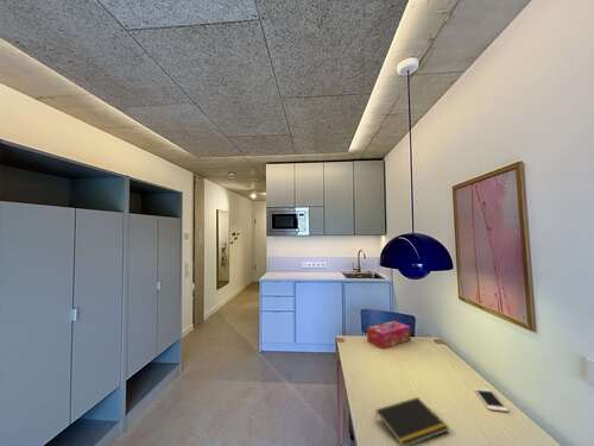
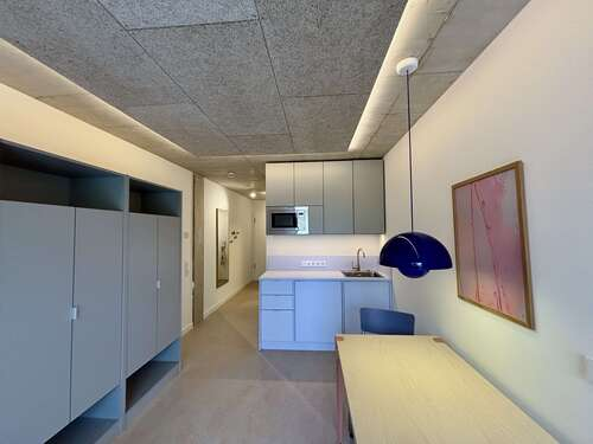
- cell phone (489, 398)
- tissue box (388, 333)
- notepad (411, 420)
